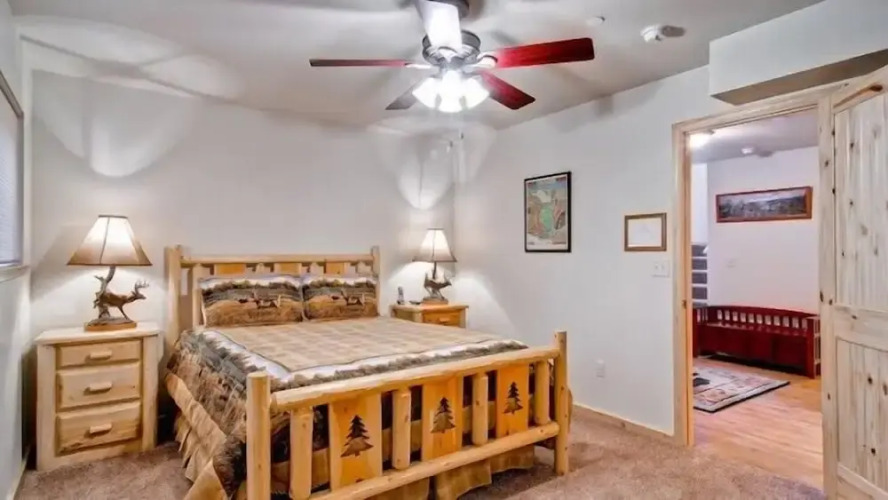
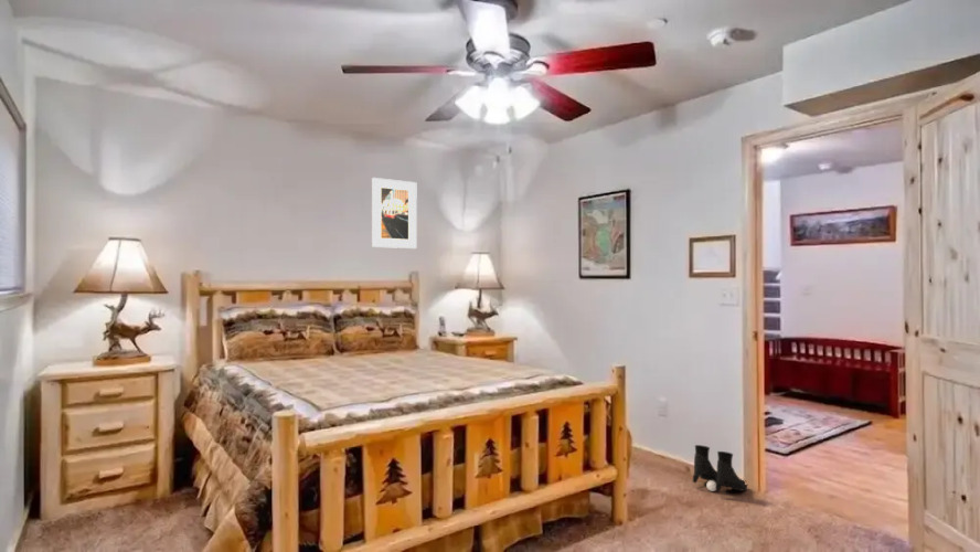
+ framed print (394, 213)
+ boots (720, 466)
